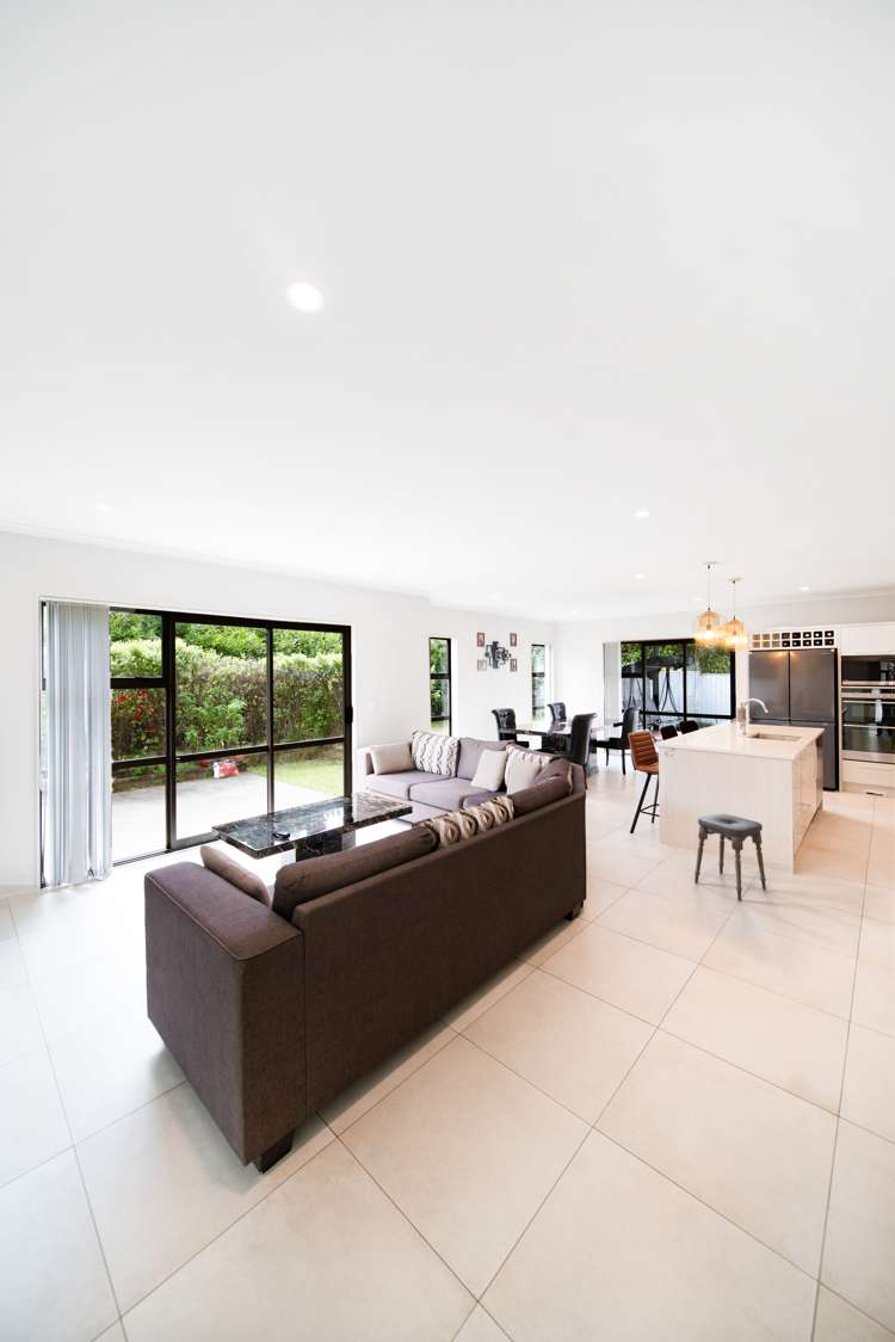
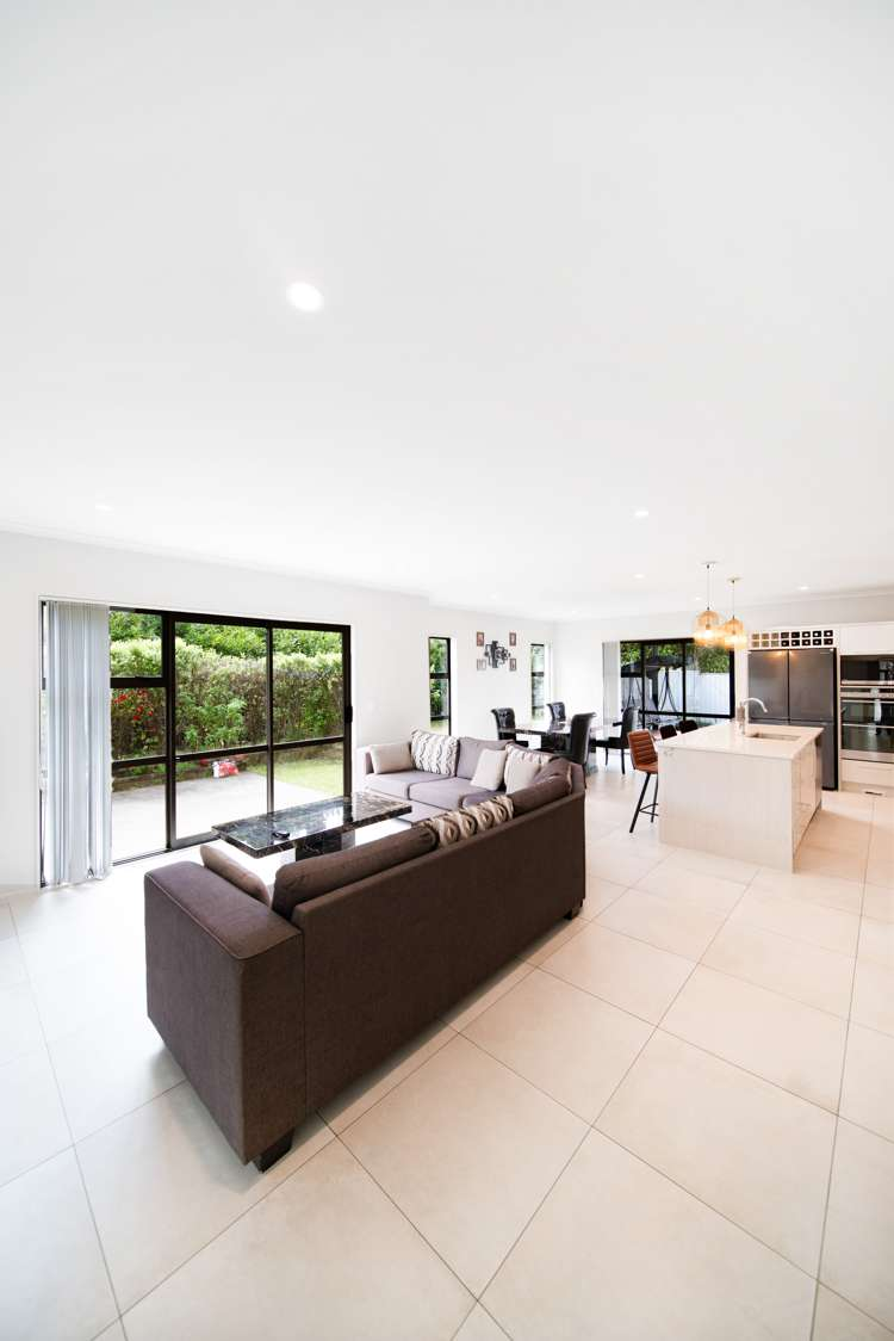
- stool (723, 854)
